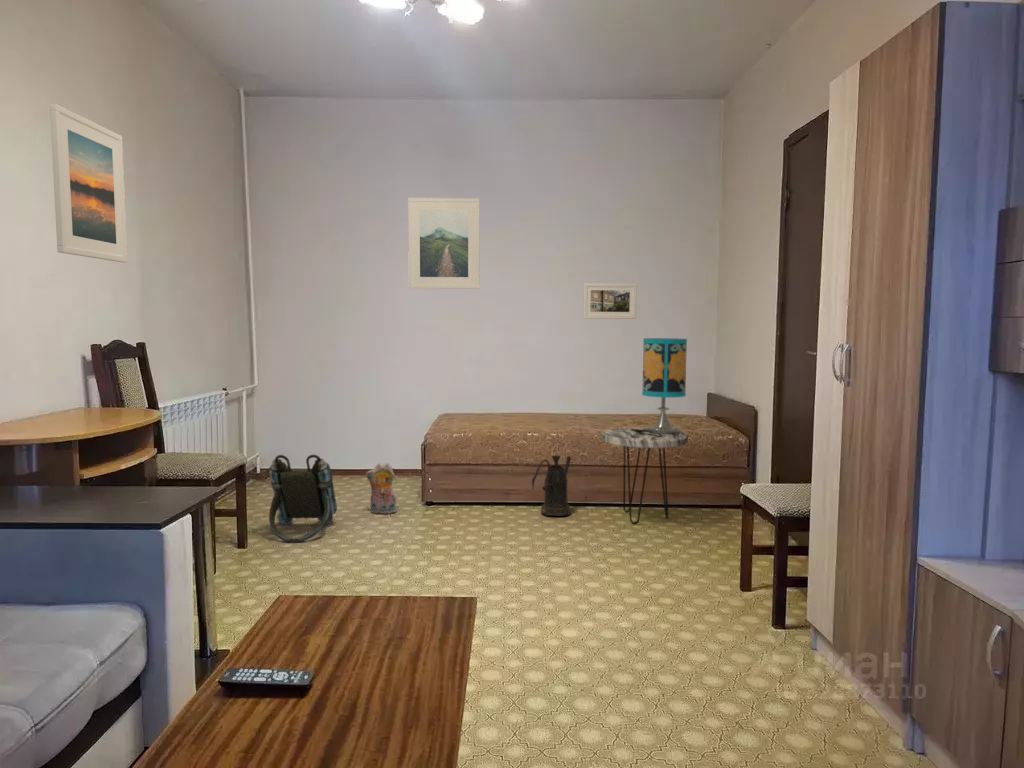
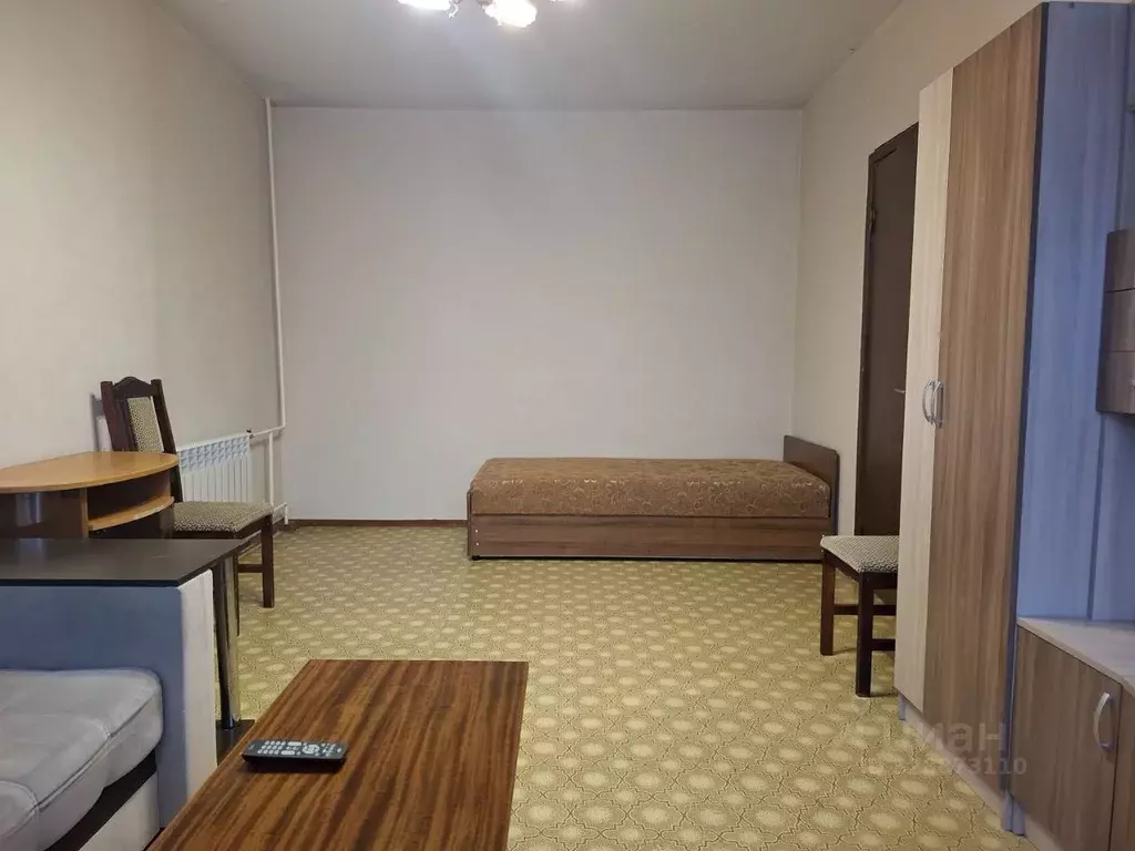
- table lamp (659, 385)
- backpack (300, 491)
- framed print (92, 190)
- watering can (551, 485)
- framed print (610, 301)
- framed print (444, 243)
- side table (644, 476)
- plush toy (382, 487)
